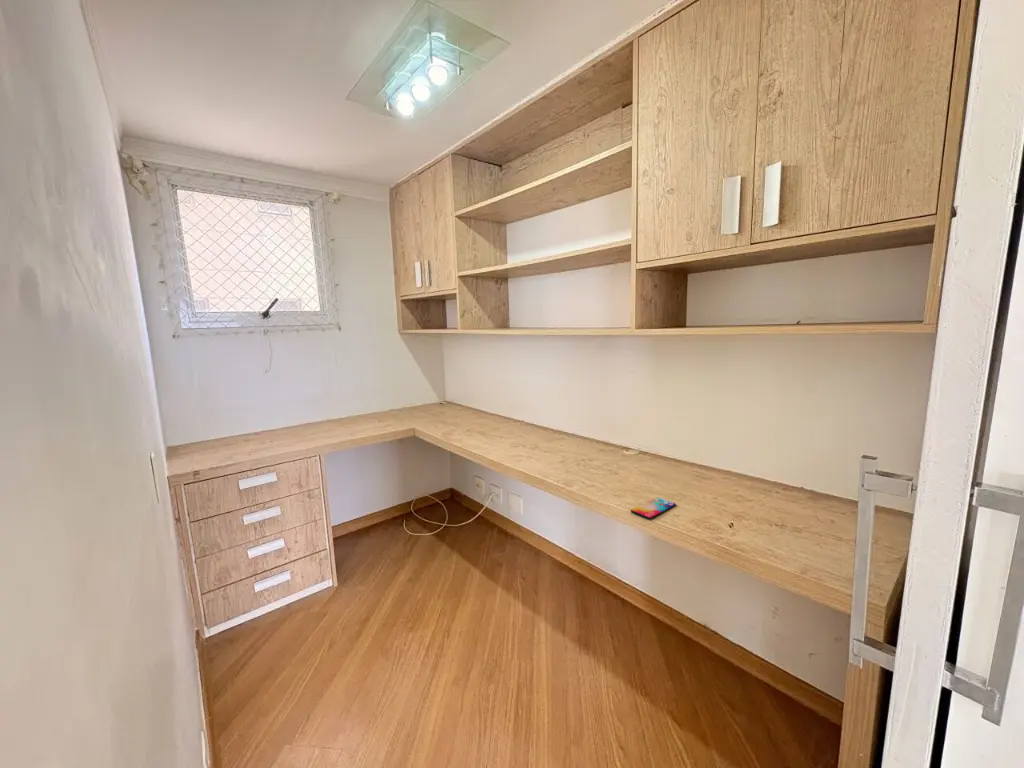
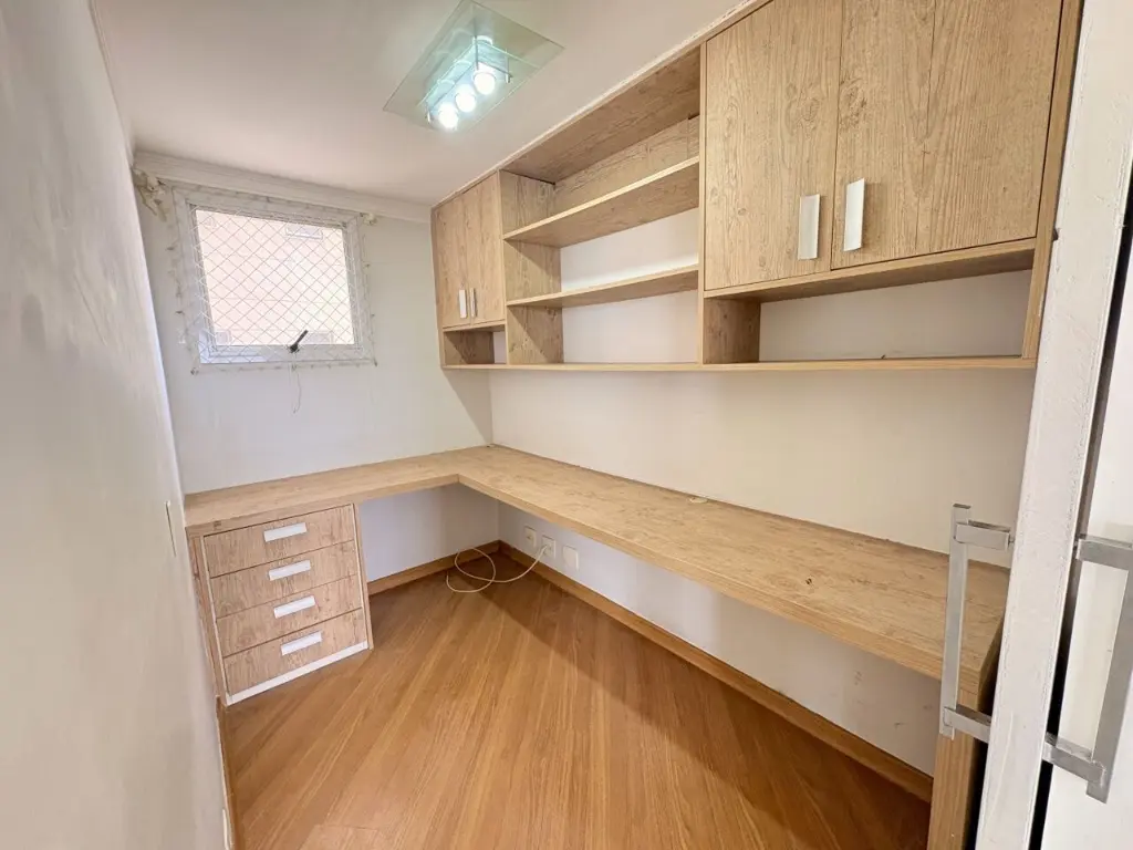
- smartphone (653, 507)
